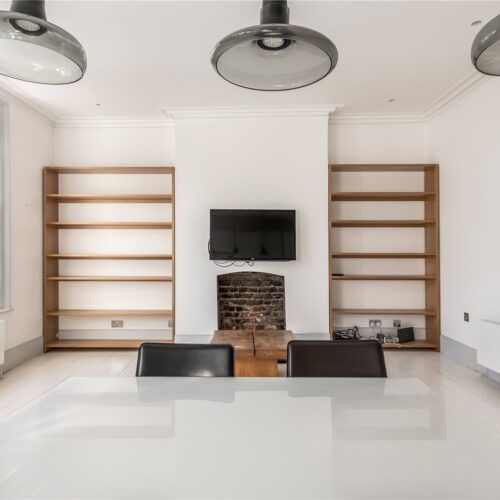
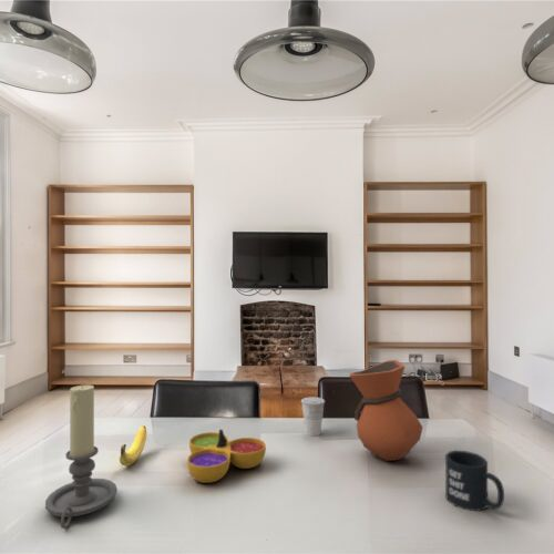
+ vase (383, 409)
+ cup (312, 417)
+ banana (133, 445)
+ candle holder (79, 447)
+ mug (474, 483)
+ decorative bowl (227, 449)
